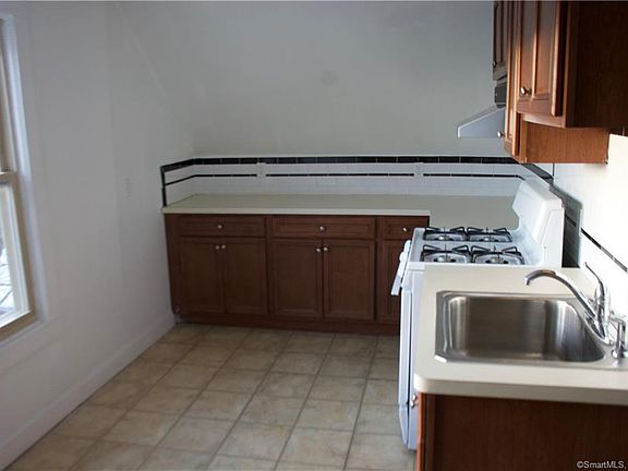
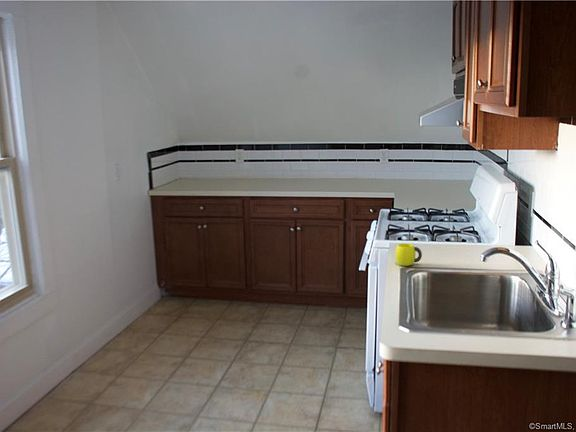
+ cup (408, 255)
